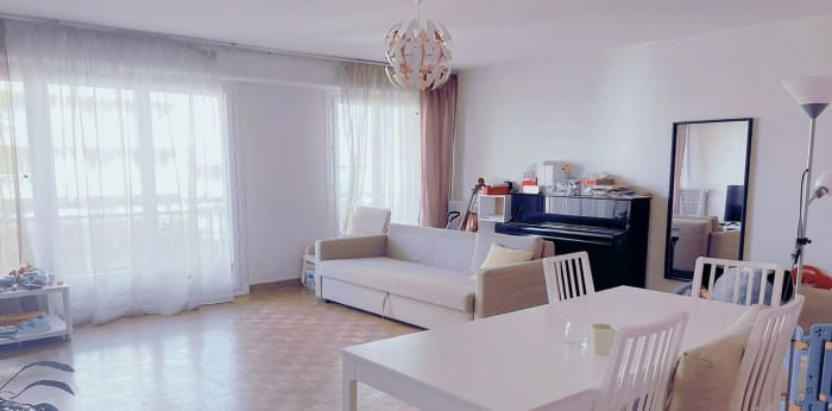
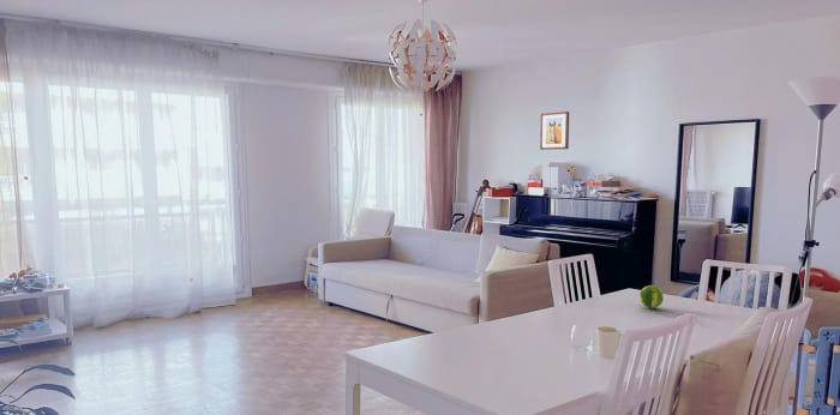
+ fruit (650, 296)
+ wall art (553, 131)
